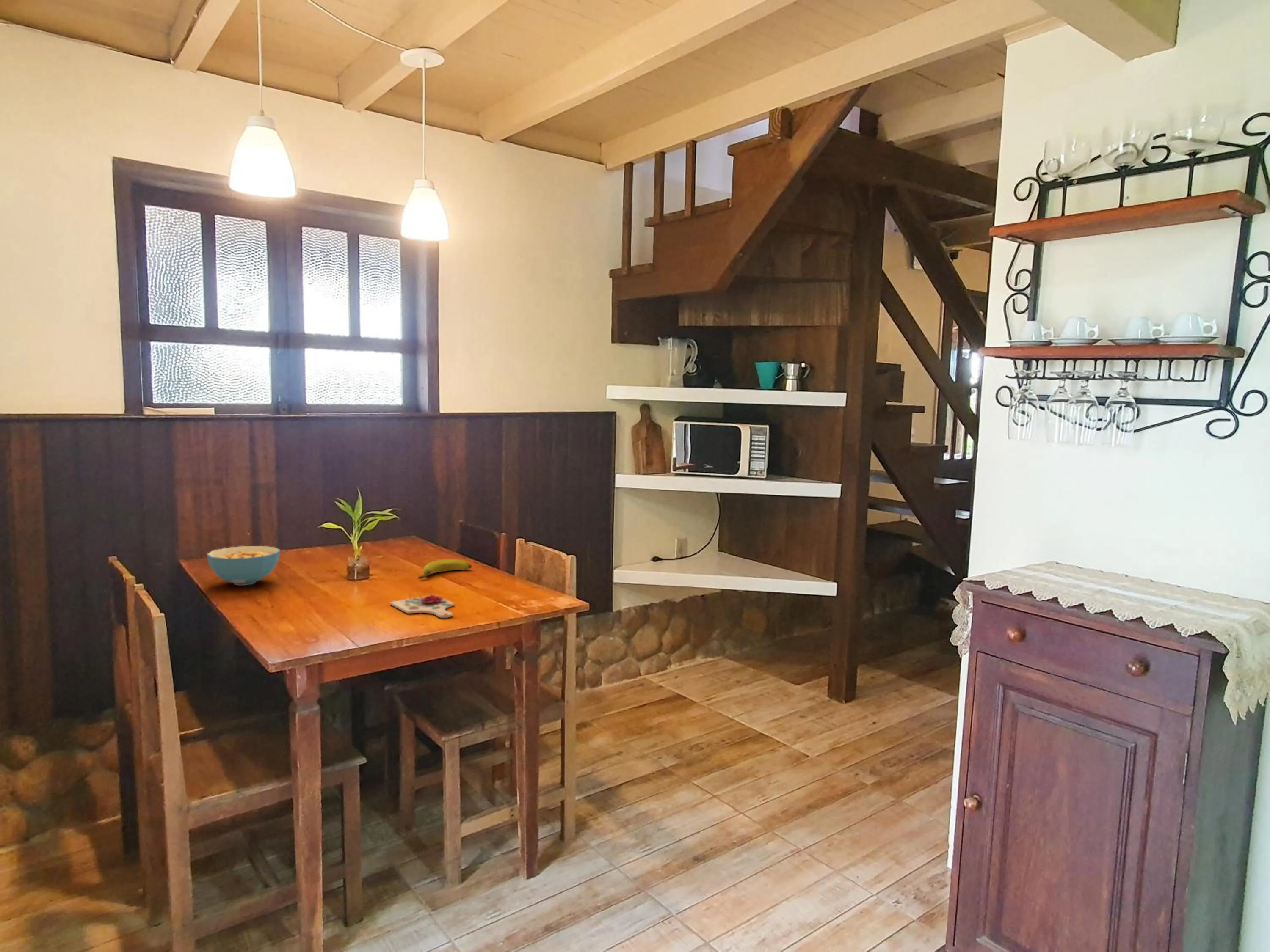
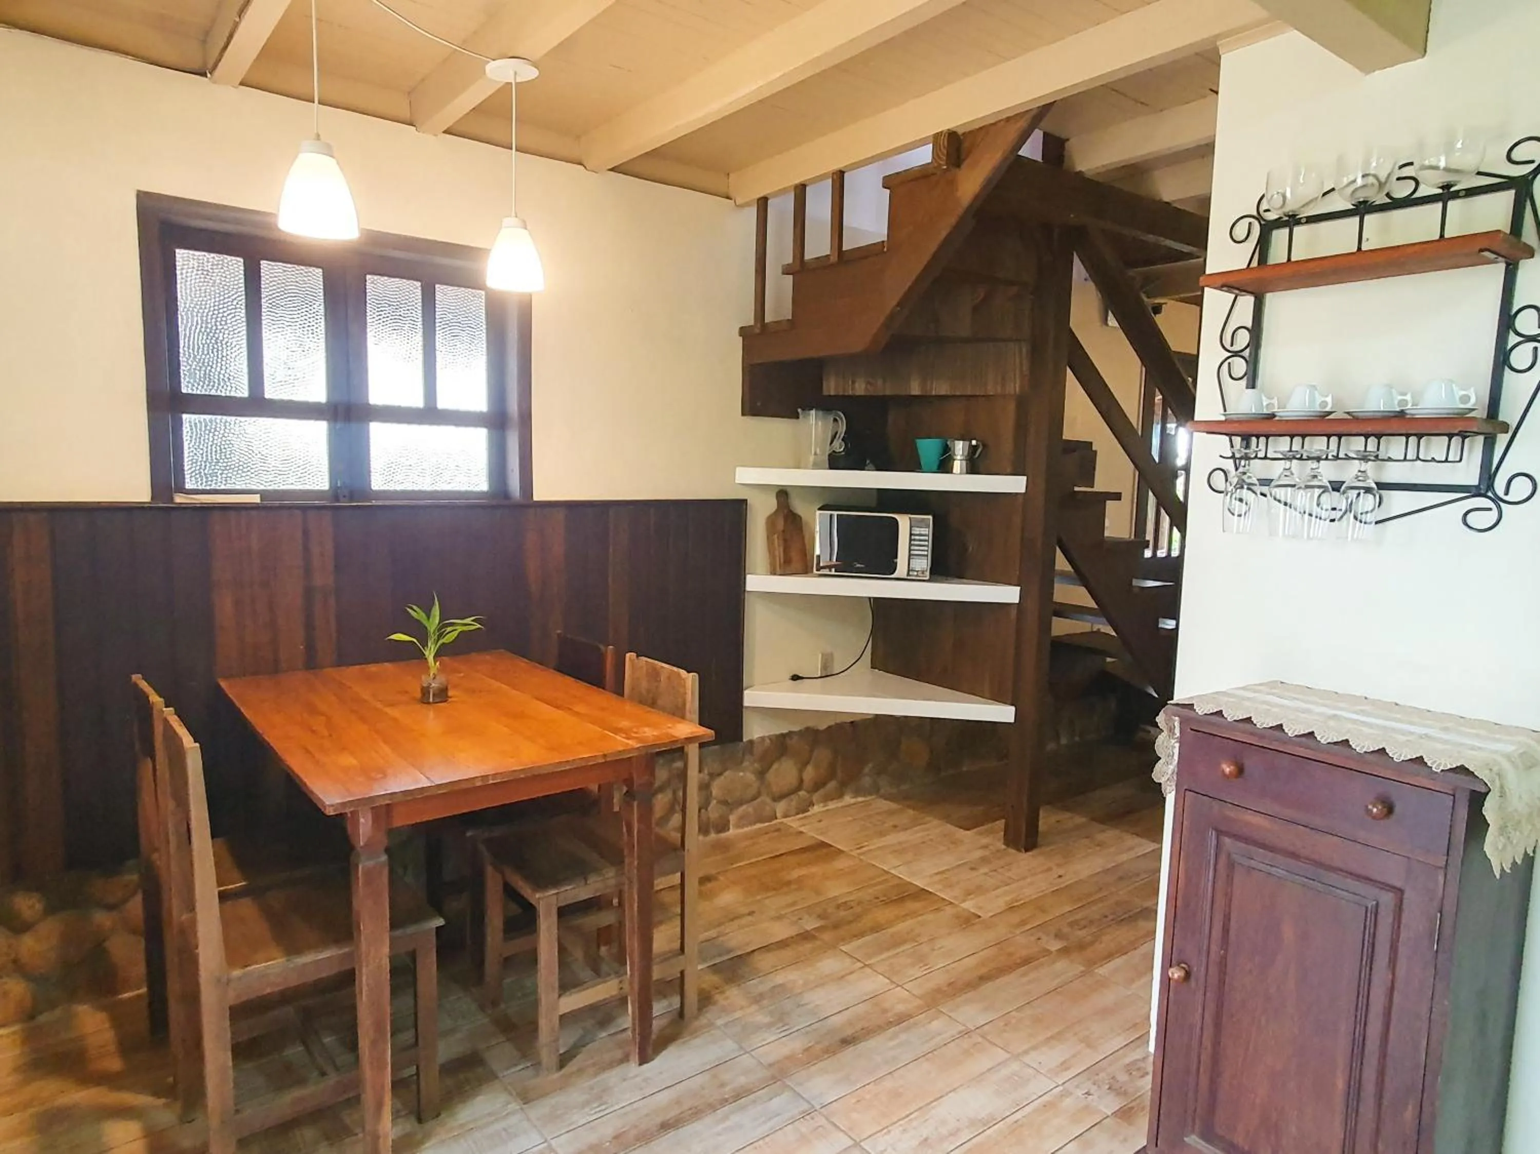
- banana (442, 567)
- cutting board (430, 604)
- cereal bowl (244, 567)
